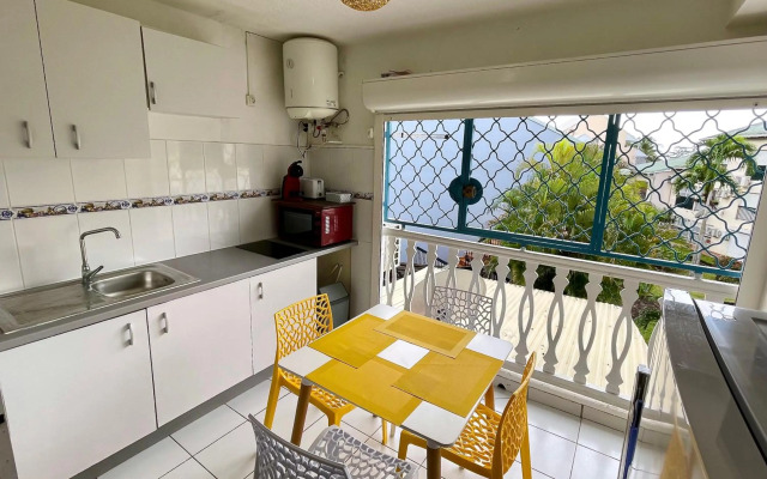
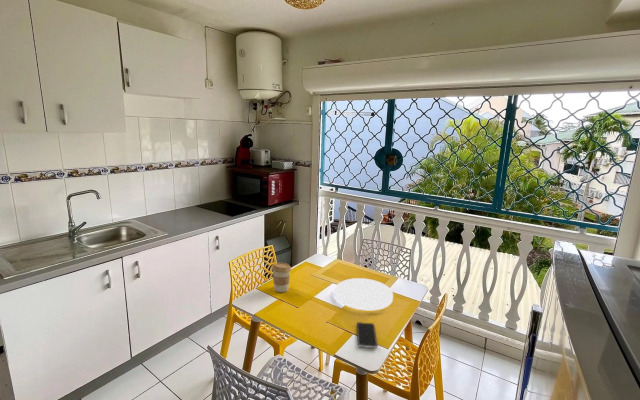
+ coffee cup (281, 276)
+ smartphone (366, 334)
+ plate (363, 292)
